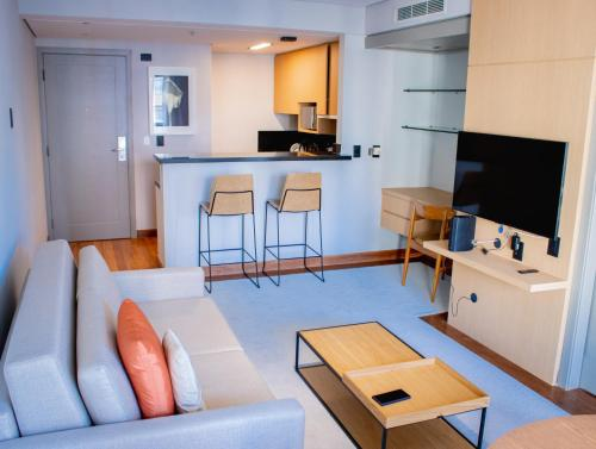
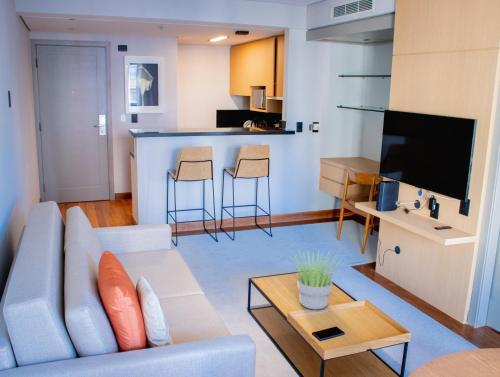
+ potted plant (314, 281)
